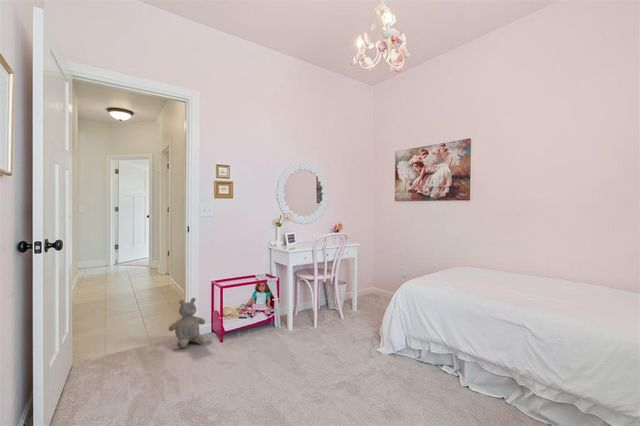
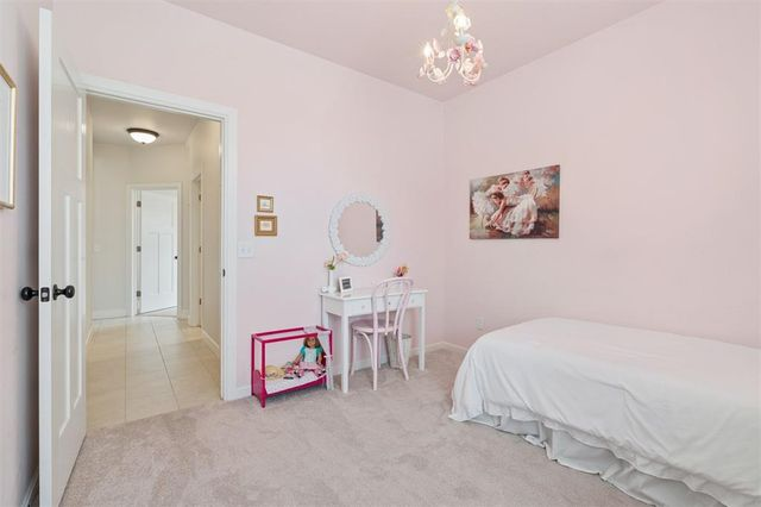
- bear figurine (189, 321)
